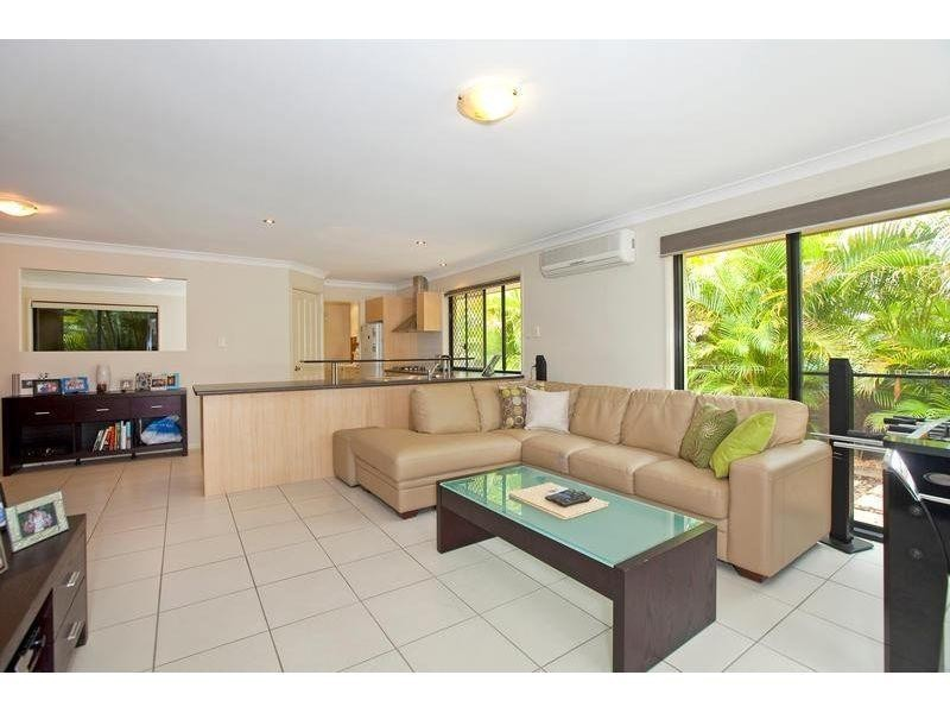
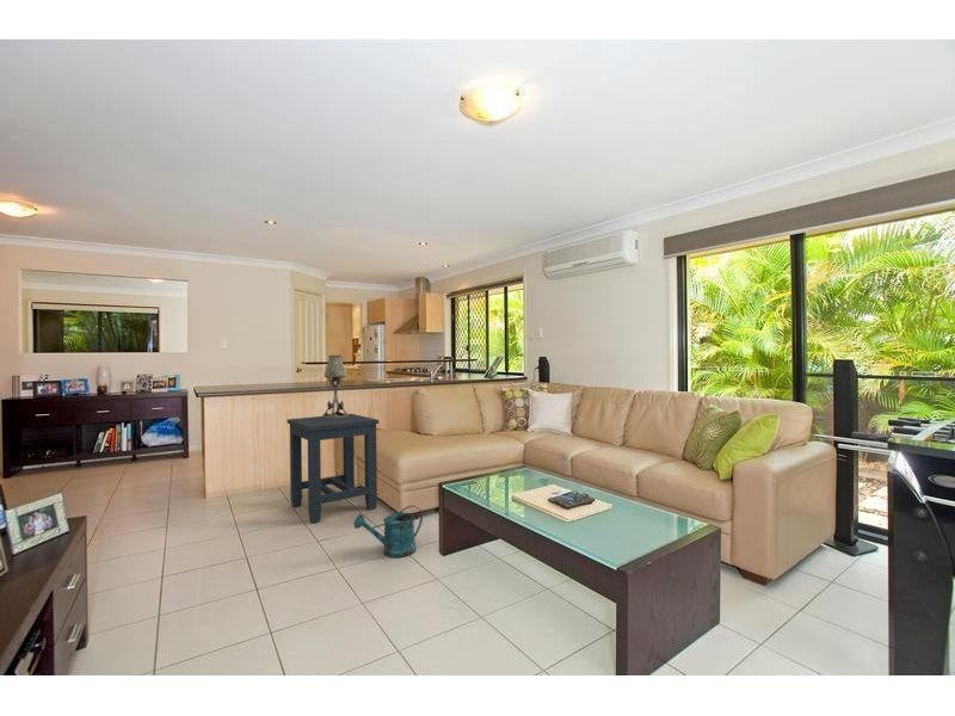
+ table lamp (334, 385)
+ side table (343, 458)
+ watering can (389, 531)
